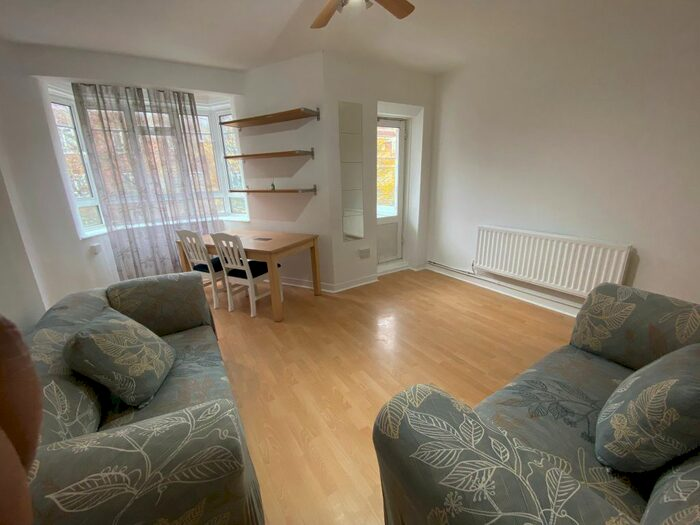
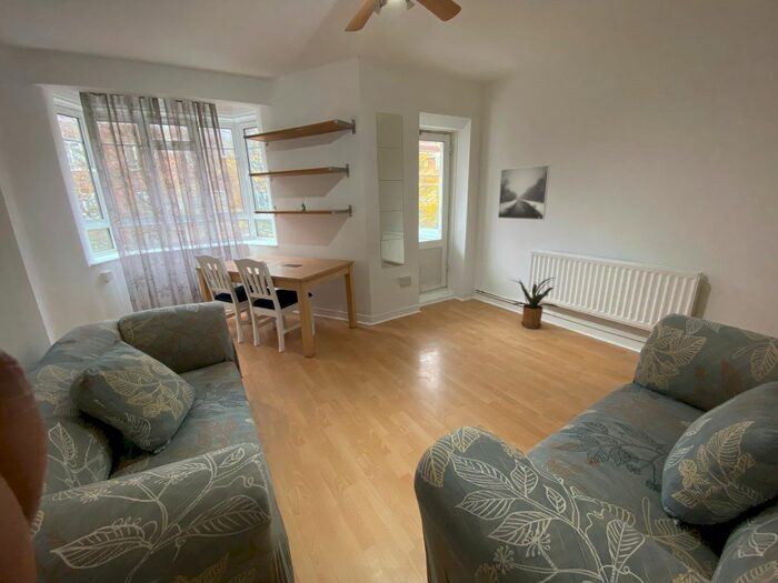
+ house plant (533, 300)
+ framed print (521, 193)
